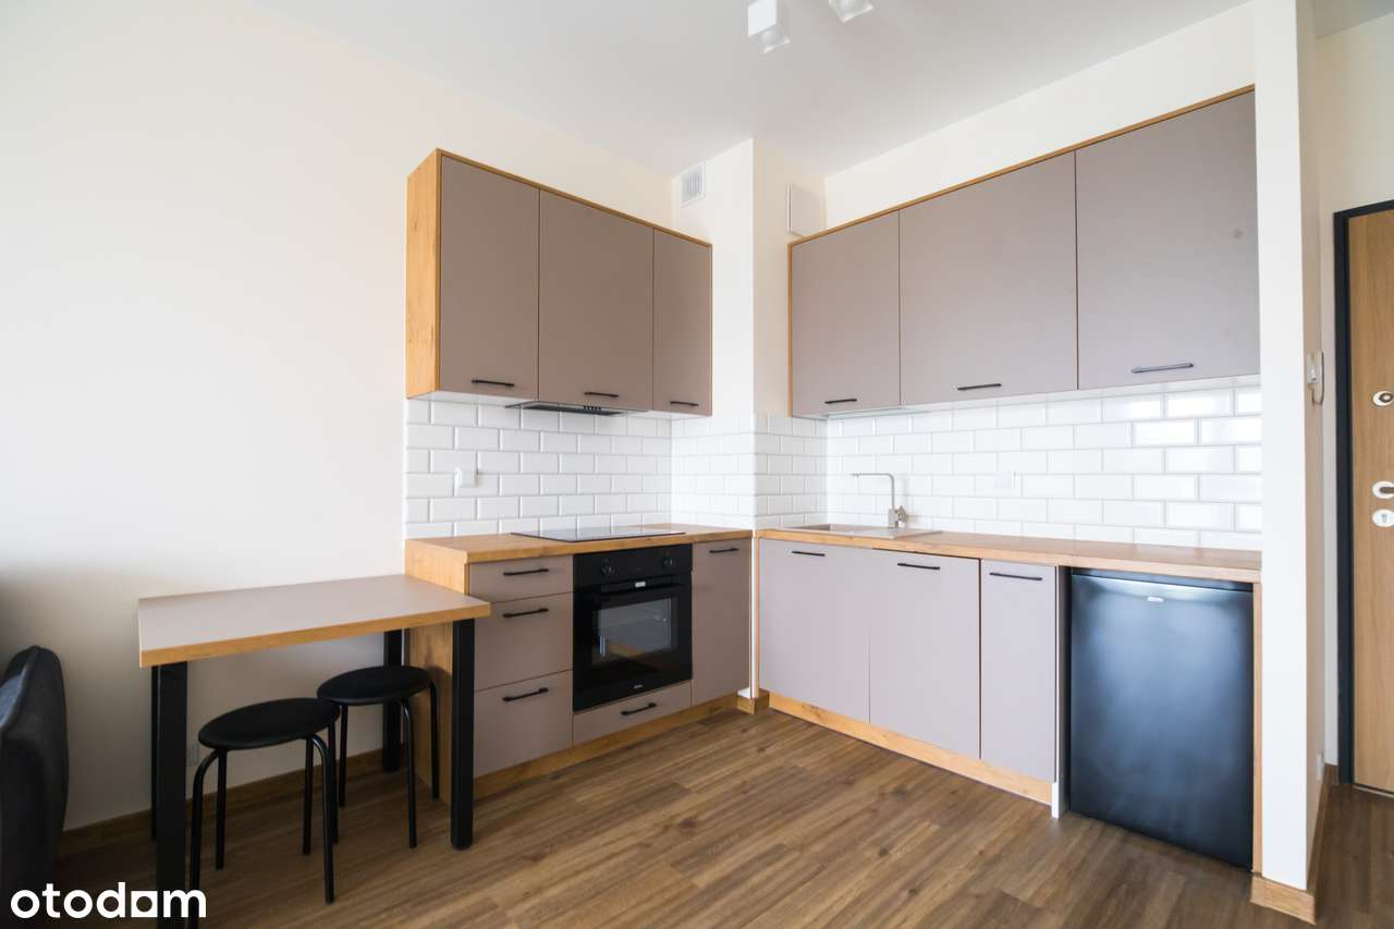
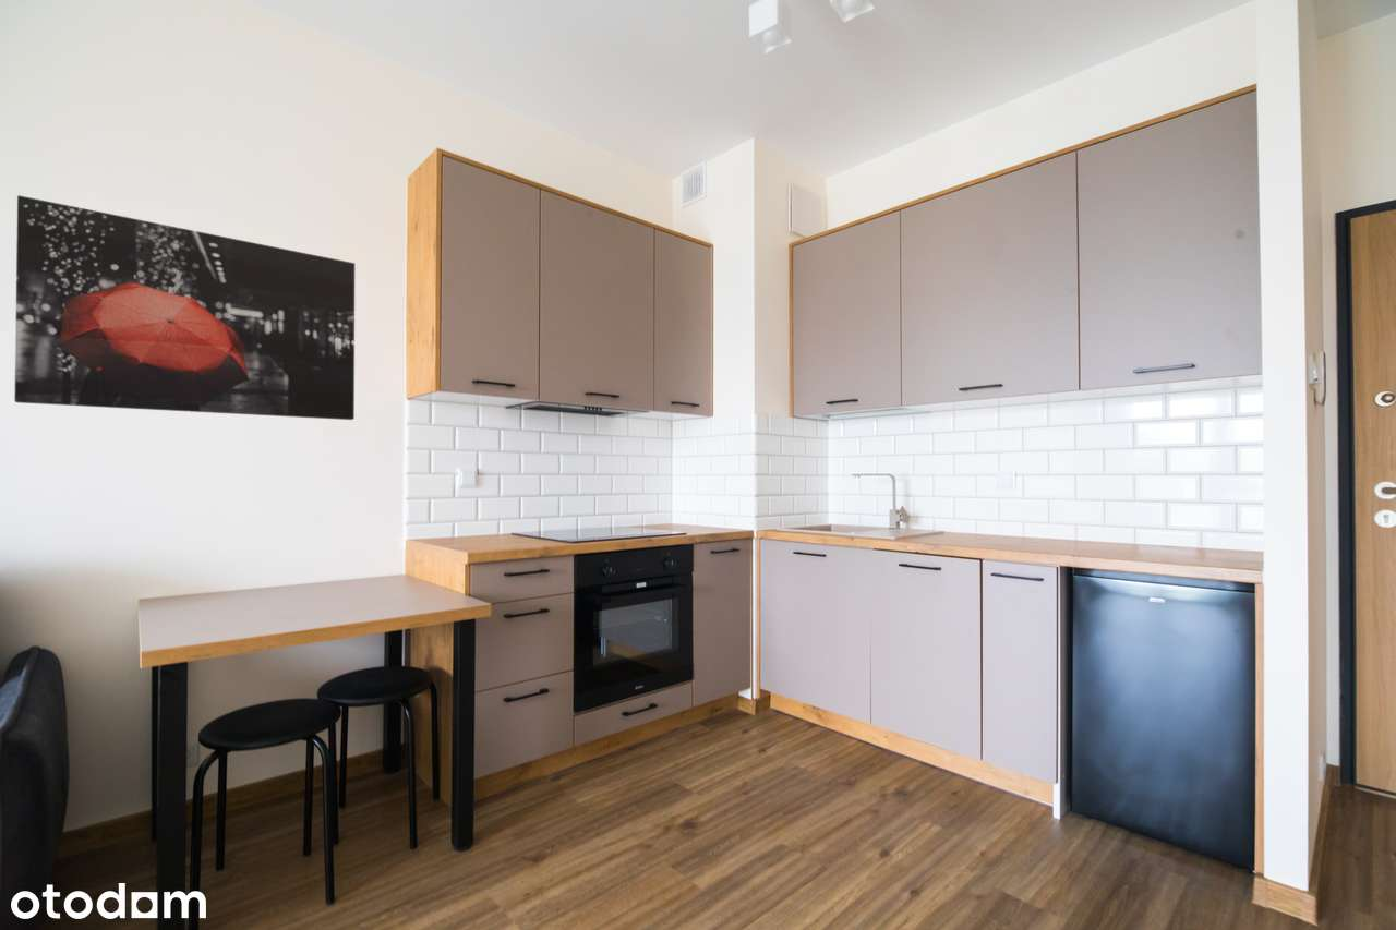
+ wall art (207, 323)
